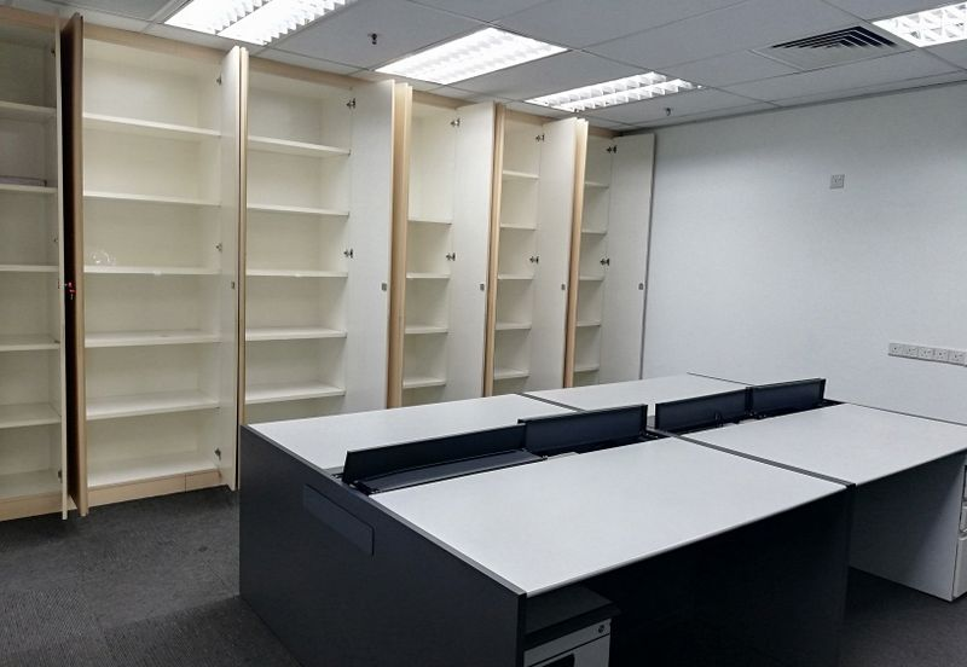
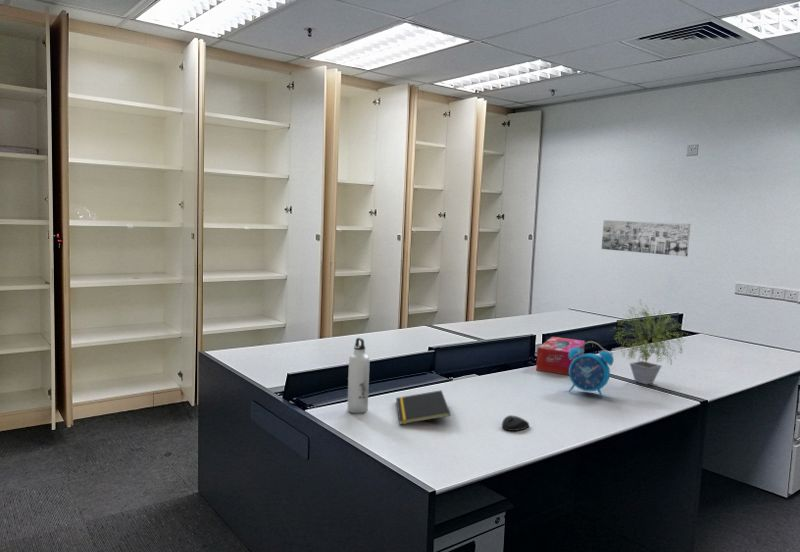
+ mouse (515, 422)
+ notepad (421, 406)
+ alarm clock (589, 368)
+ potted plant (650, 342)
+ tissue box (561, 354)
+ wall art (643, 237)
+ water bottle (358, 374)
